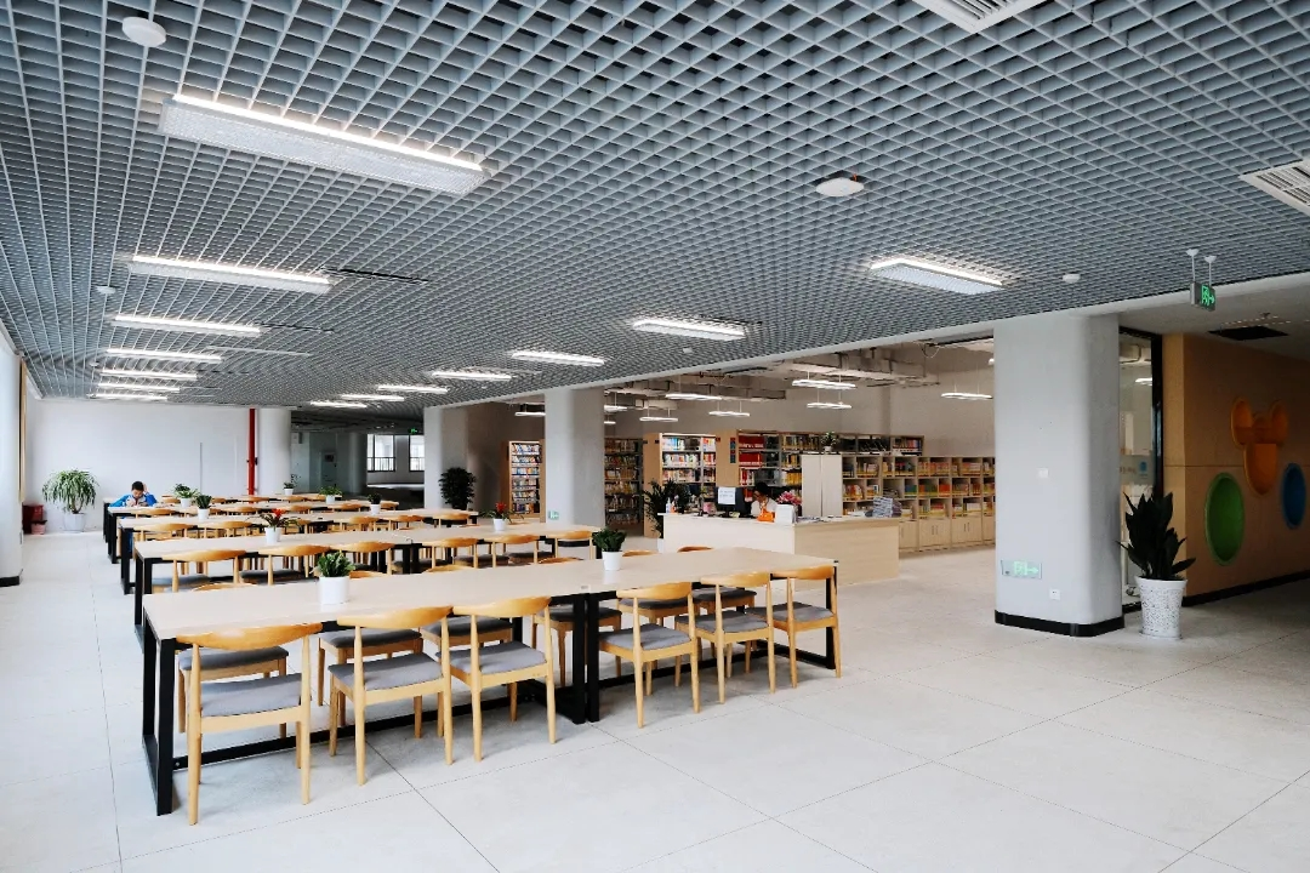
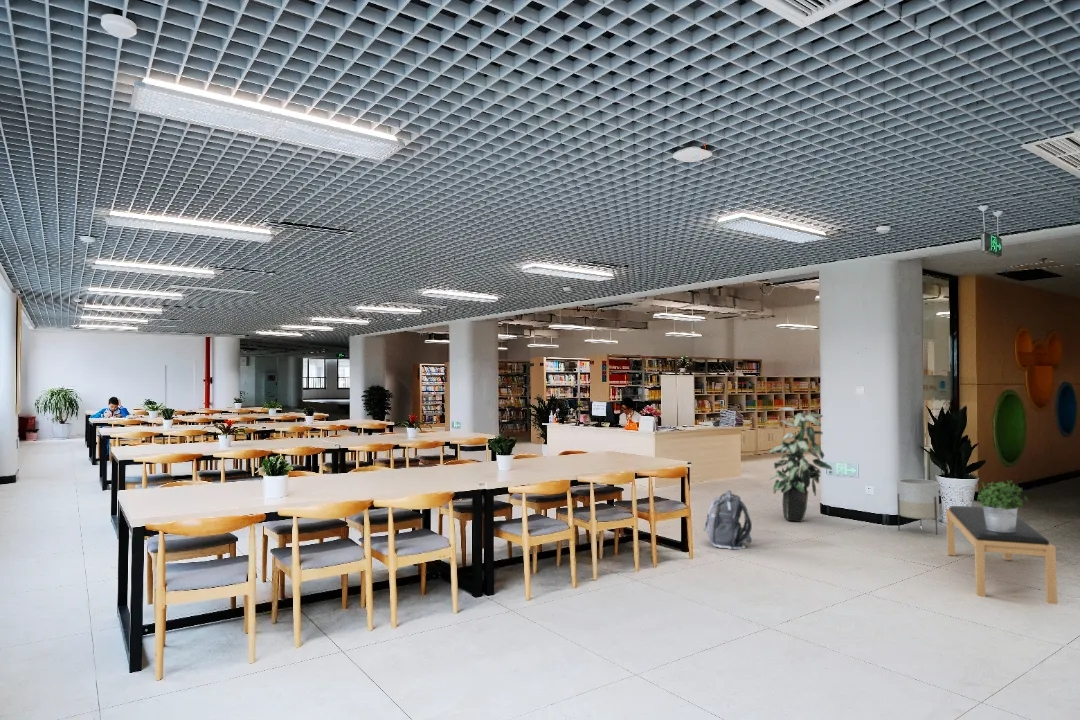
+ bench (994, 547)
+ backpack (727, 517)
+ indoor plant (796, 463)
+ planter (918, 506)
+ potted plant (1002, 504)
